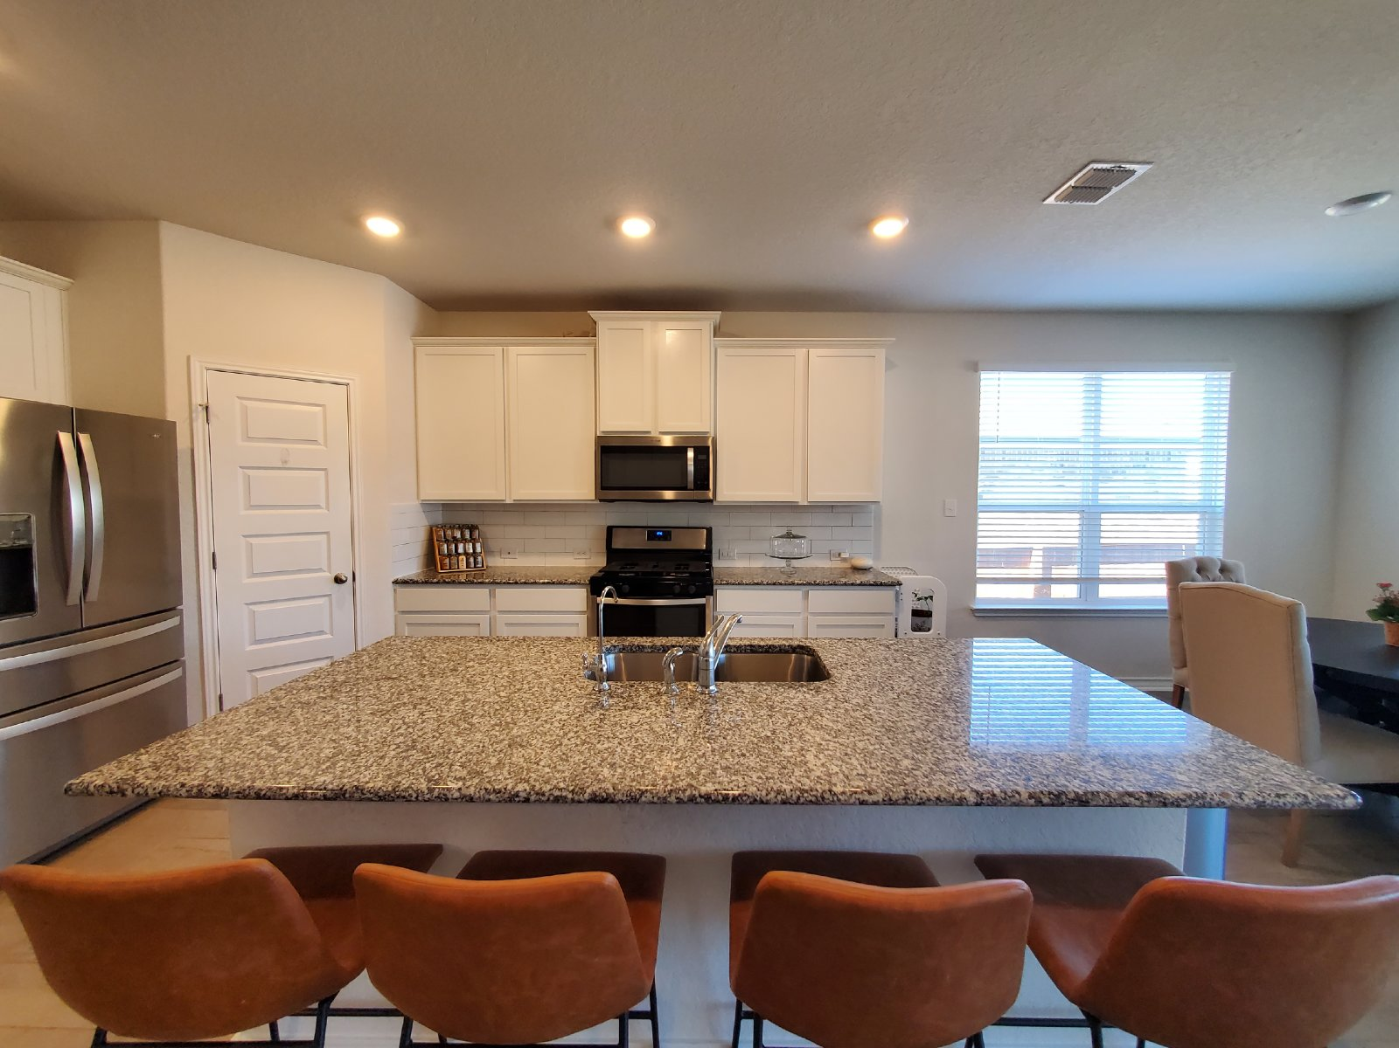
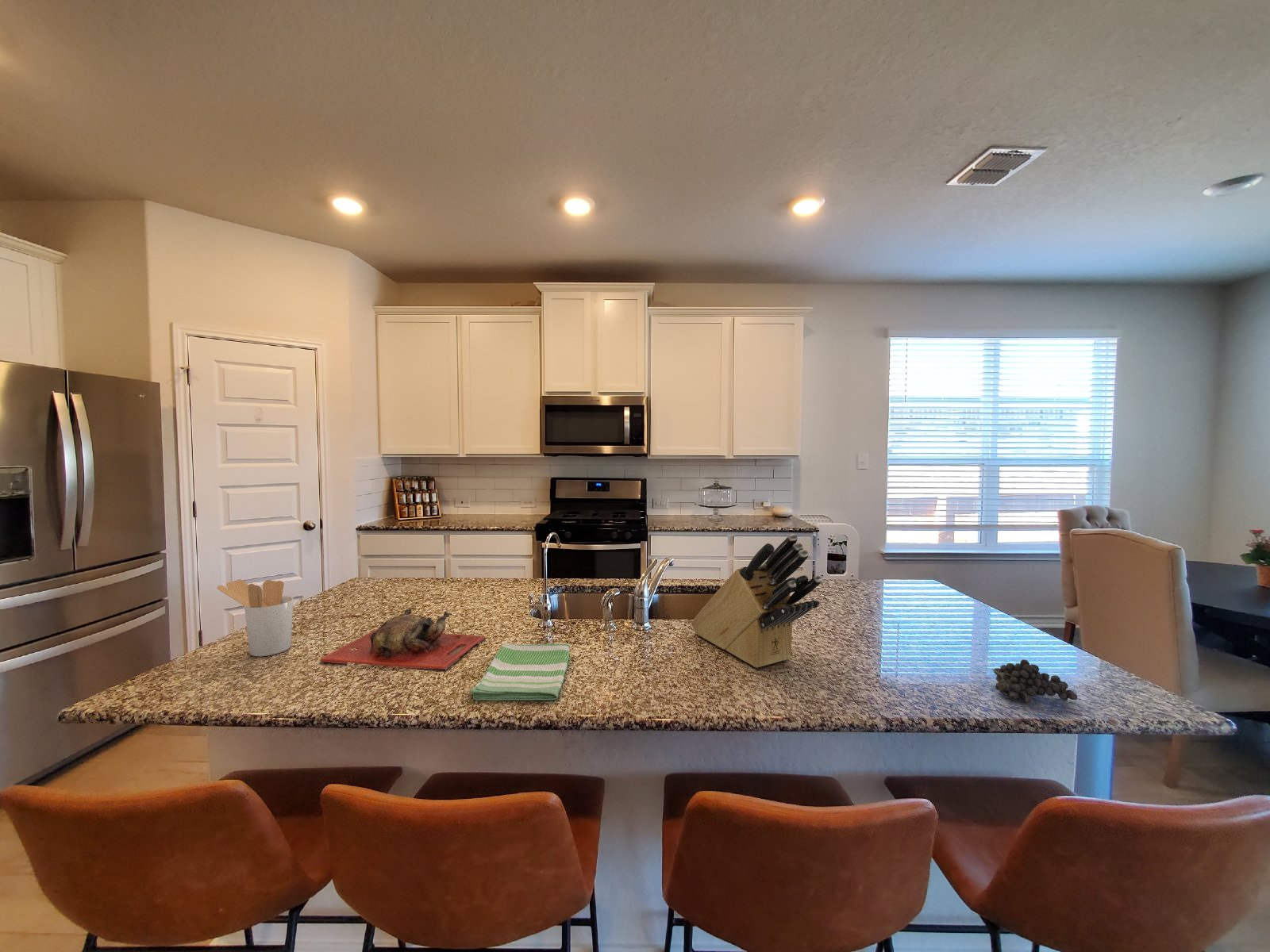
+ utensil holder (258, 614)
+ fruit (1031, 678)
+ knife block (750, 590)
+ dish towel (525, 668)
+ cutting board (407, 633)
